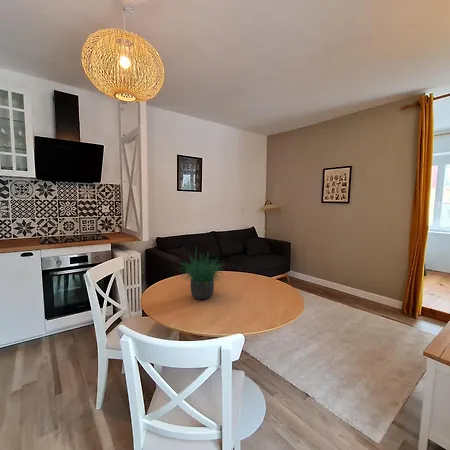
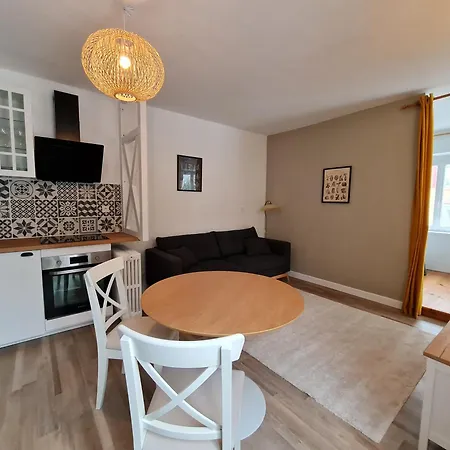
- potted plant (202, 270)
